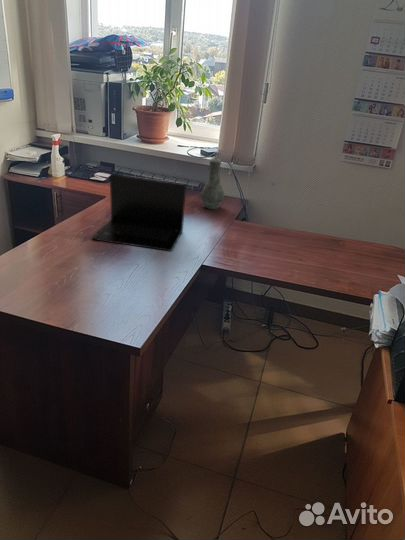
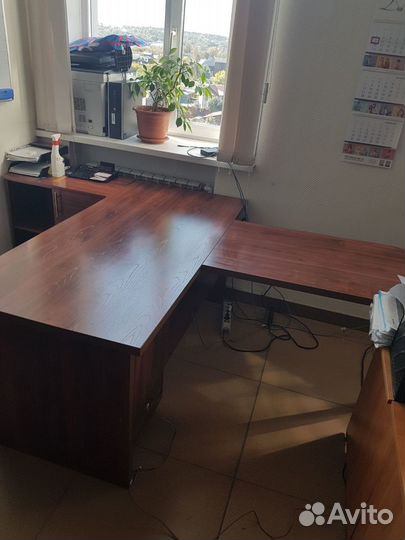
- vase (213, 182)
- laptop (139, 211)
